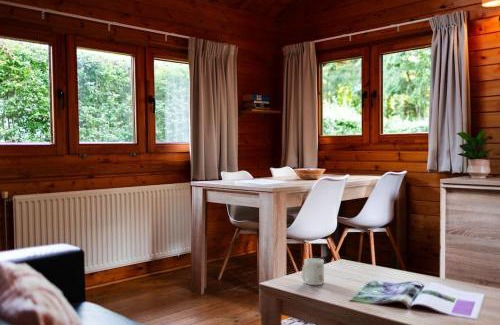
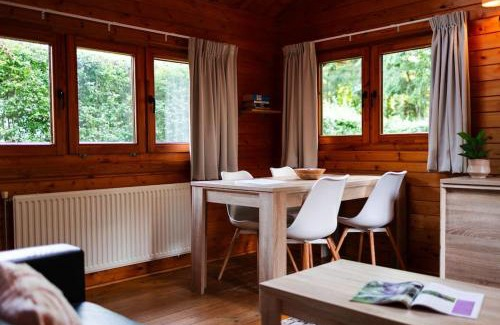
- mug (311, 272)
